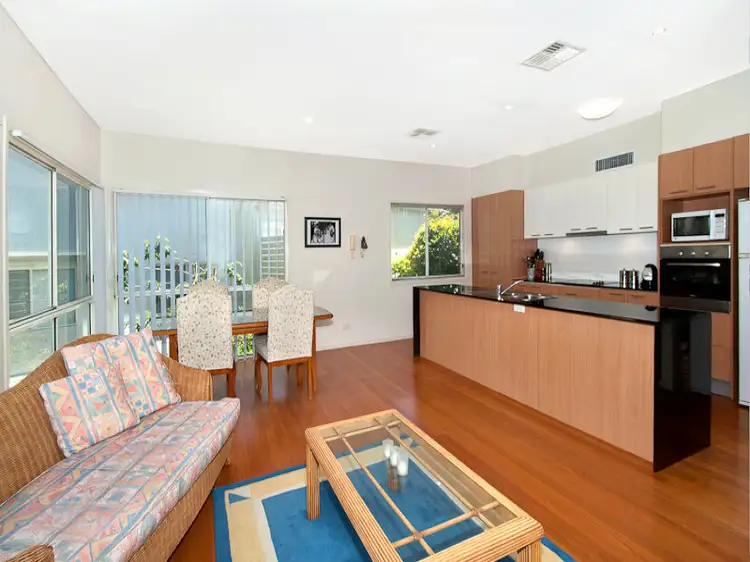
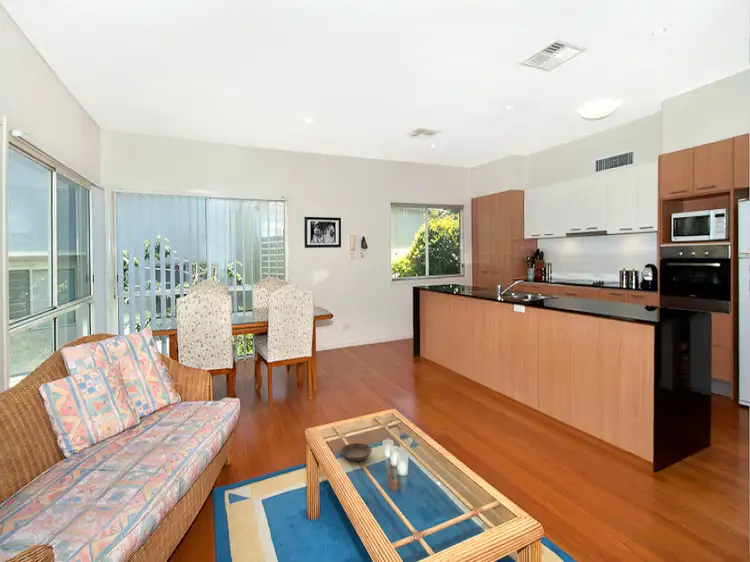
+ saucer (356, 452)
